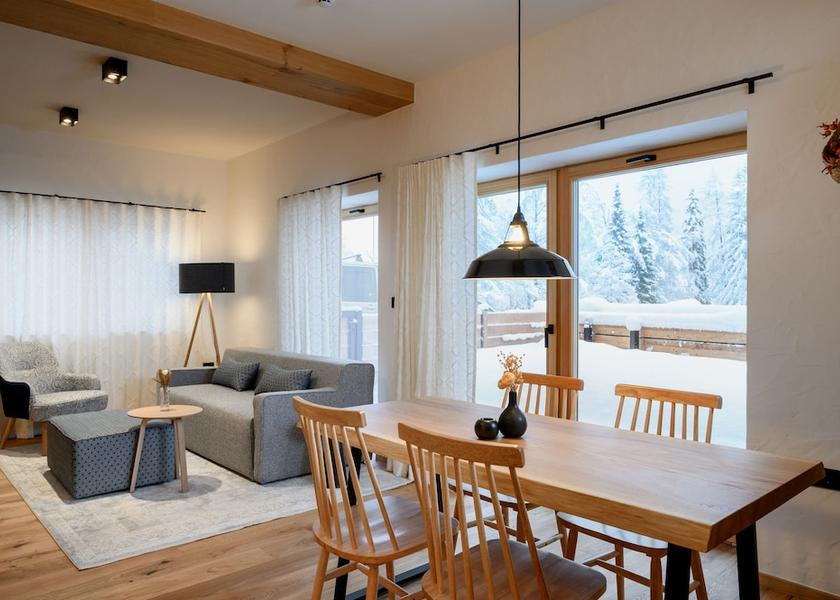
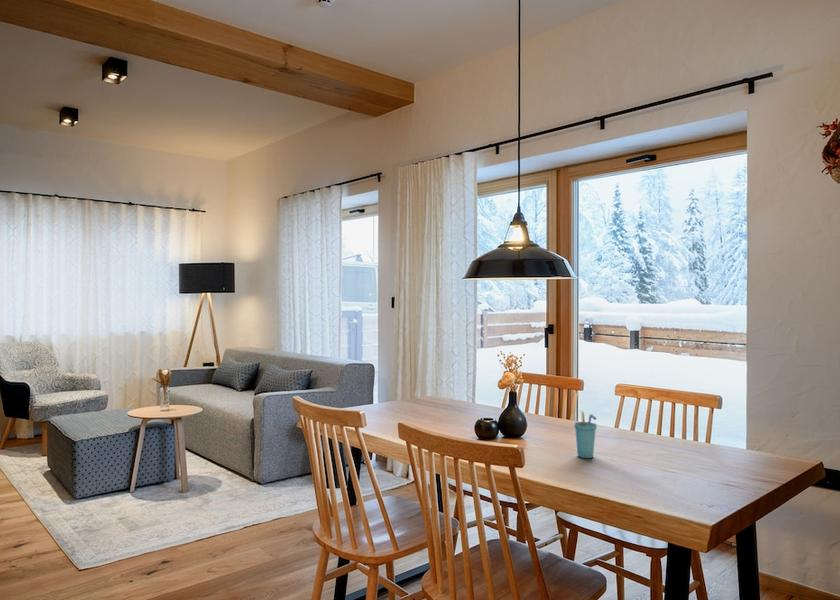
+ cup (586, 434)
